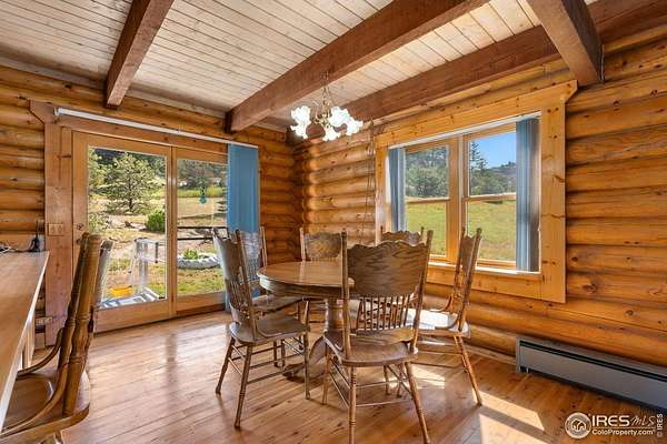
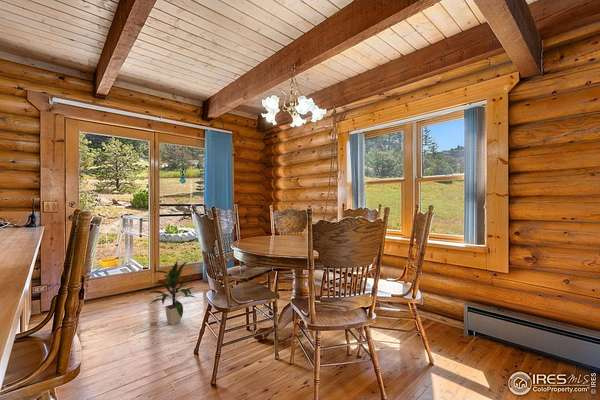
+ indoor plant (173, 292)
